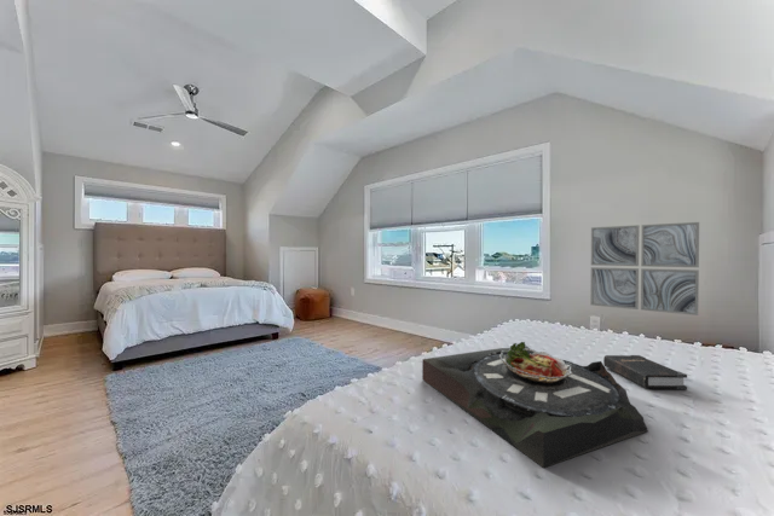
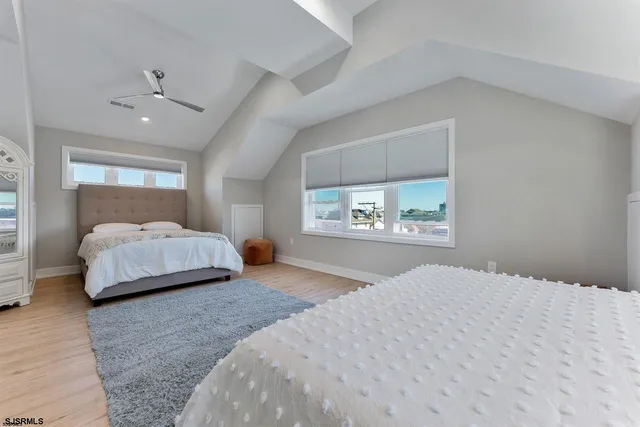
- serving tray (530, 370)
- hardback book (641, 370)
- wall art (641, 268)
